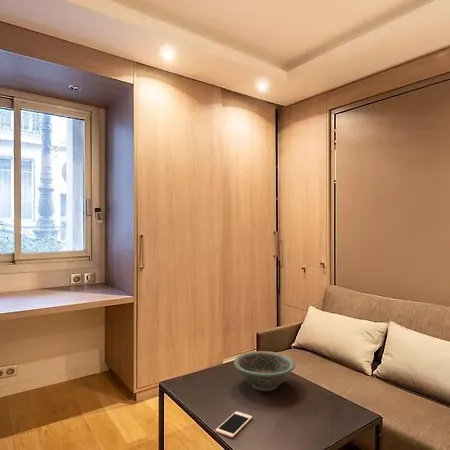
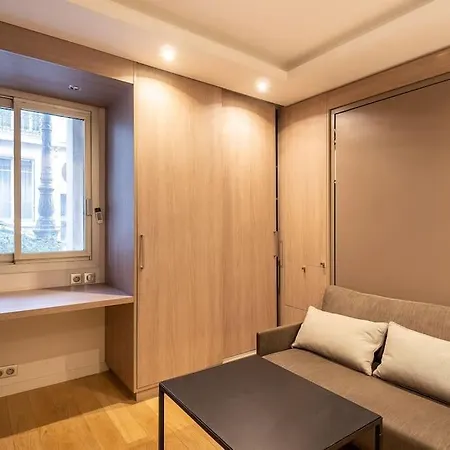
- decorative bowl (264, 373)
- cell phone (234, 423)
